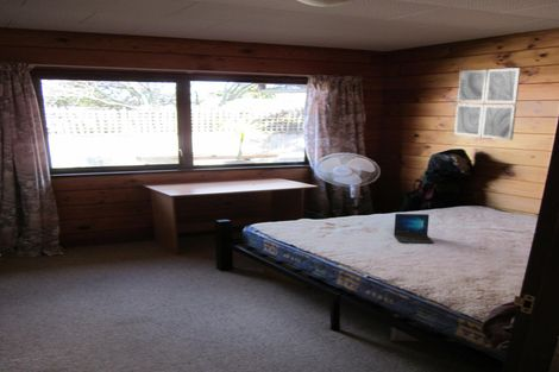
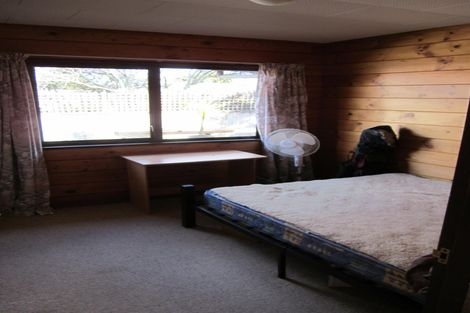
- laptop (414, 227)
- wall art (484, 102)
